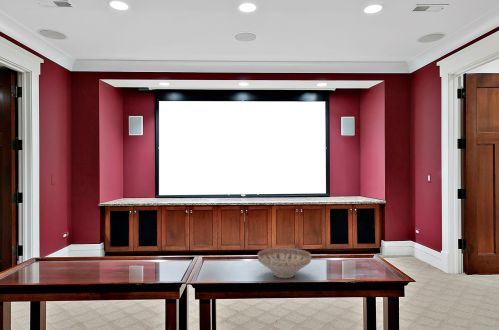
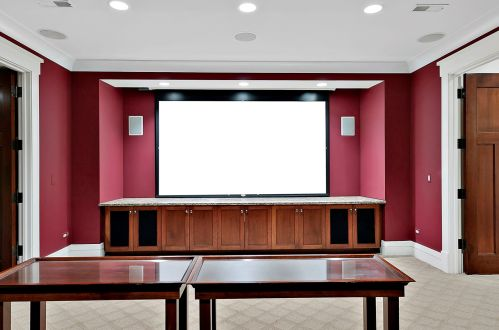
- decorative bowl (284, 264)
